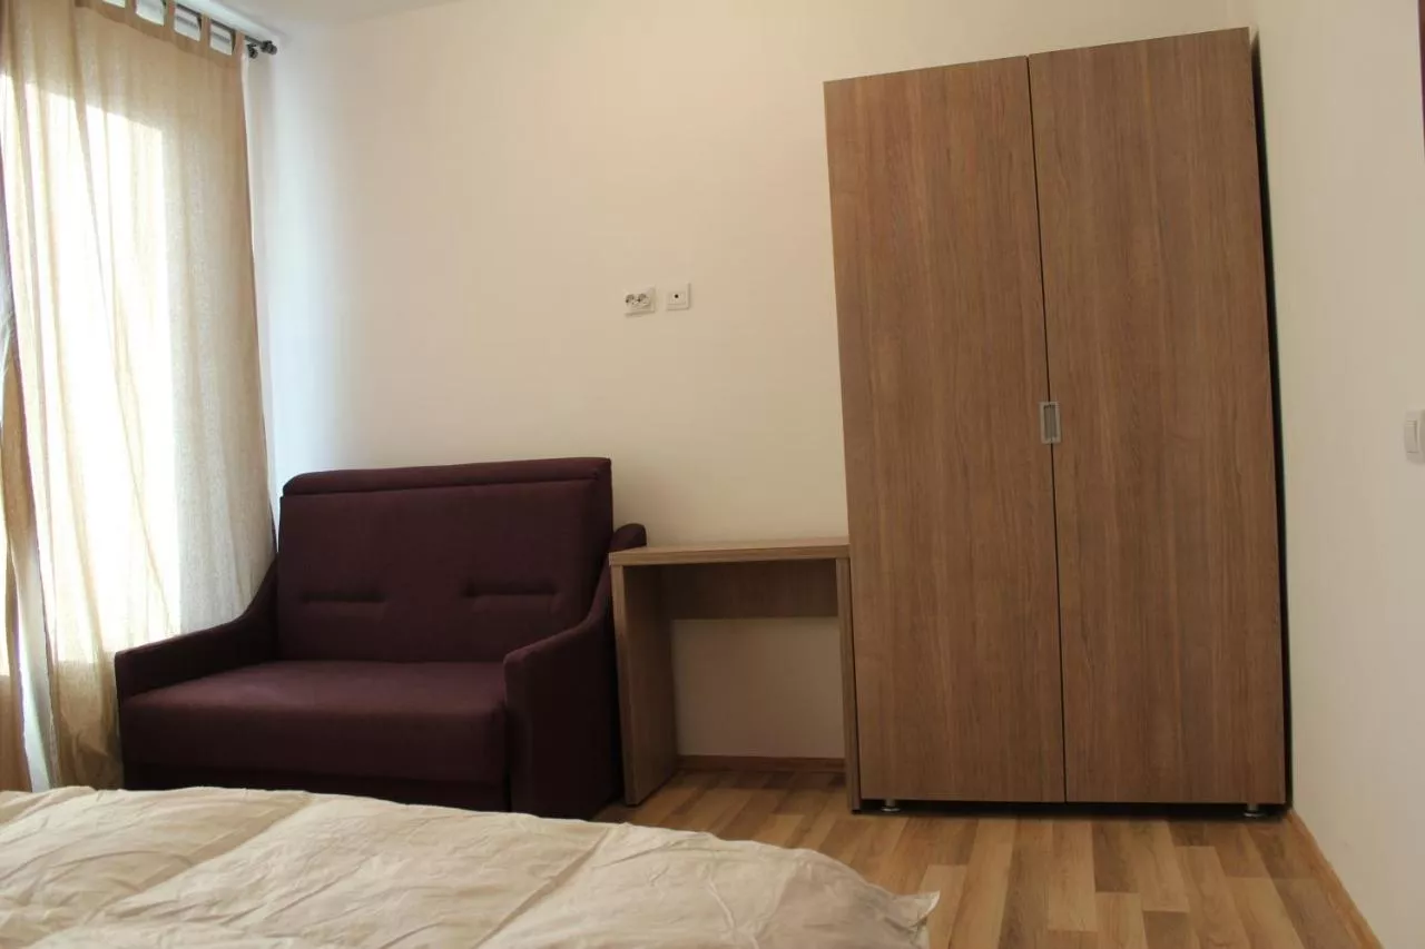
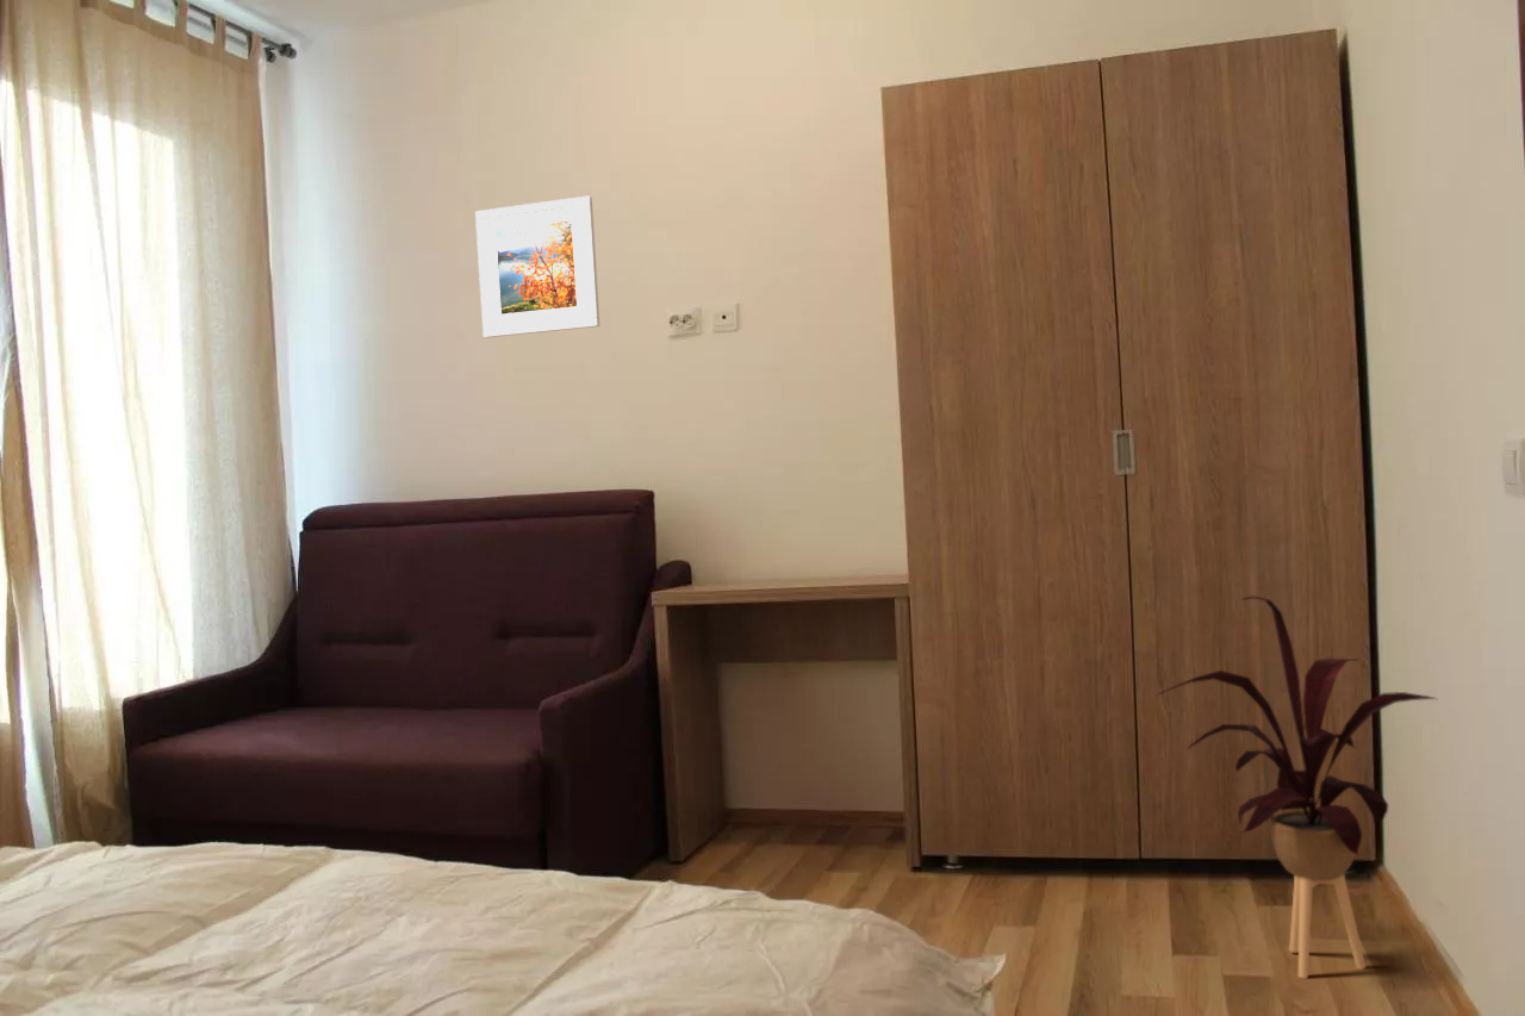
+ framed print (536, 268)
+ house plant (1295, 774)
